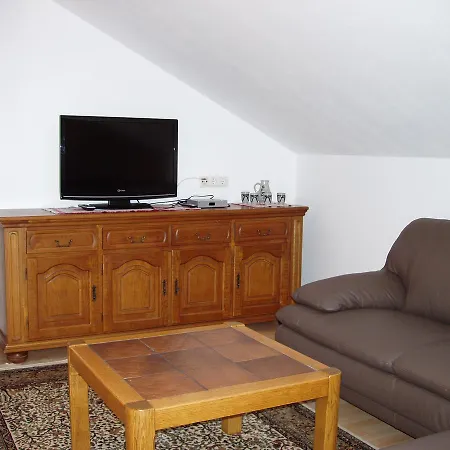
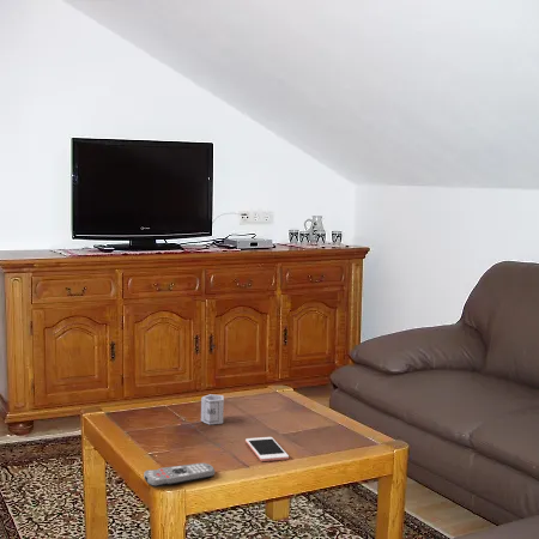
+ remote control (180, 474)
+ cell phone (266, 448)
+ cup (213, 408)
